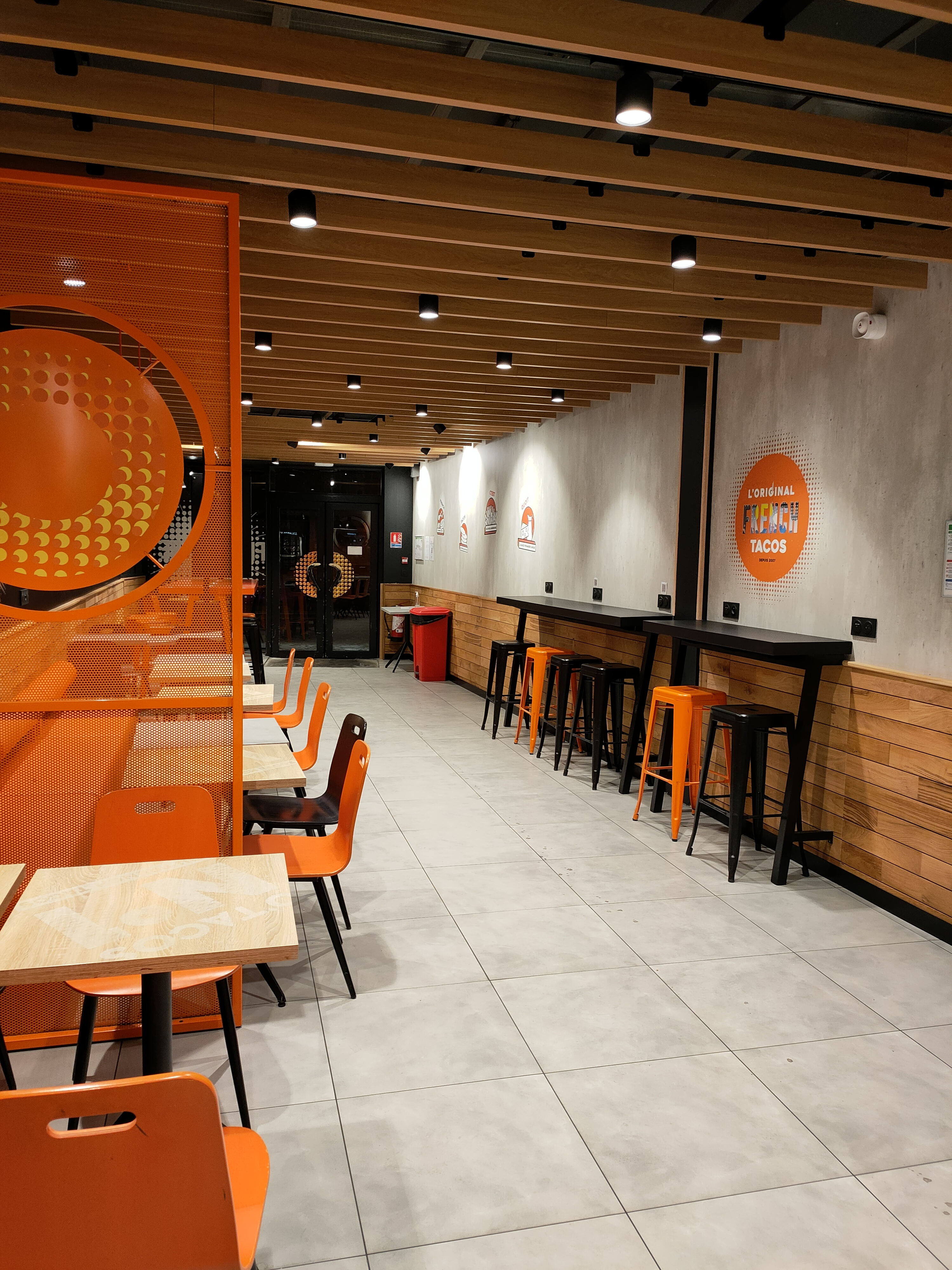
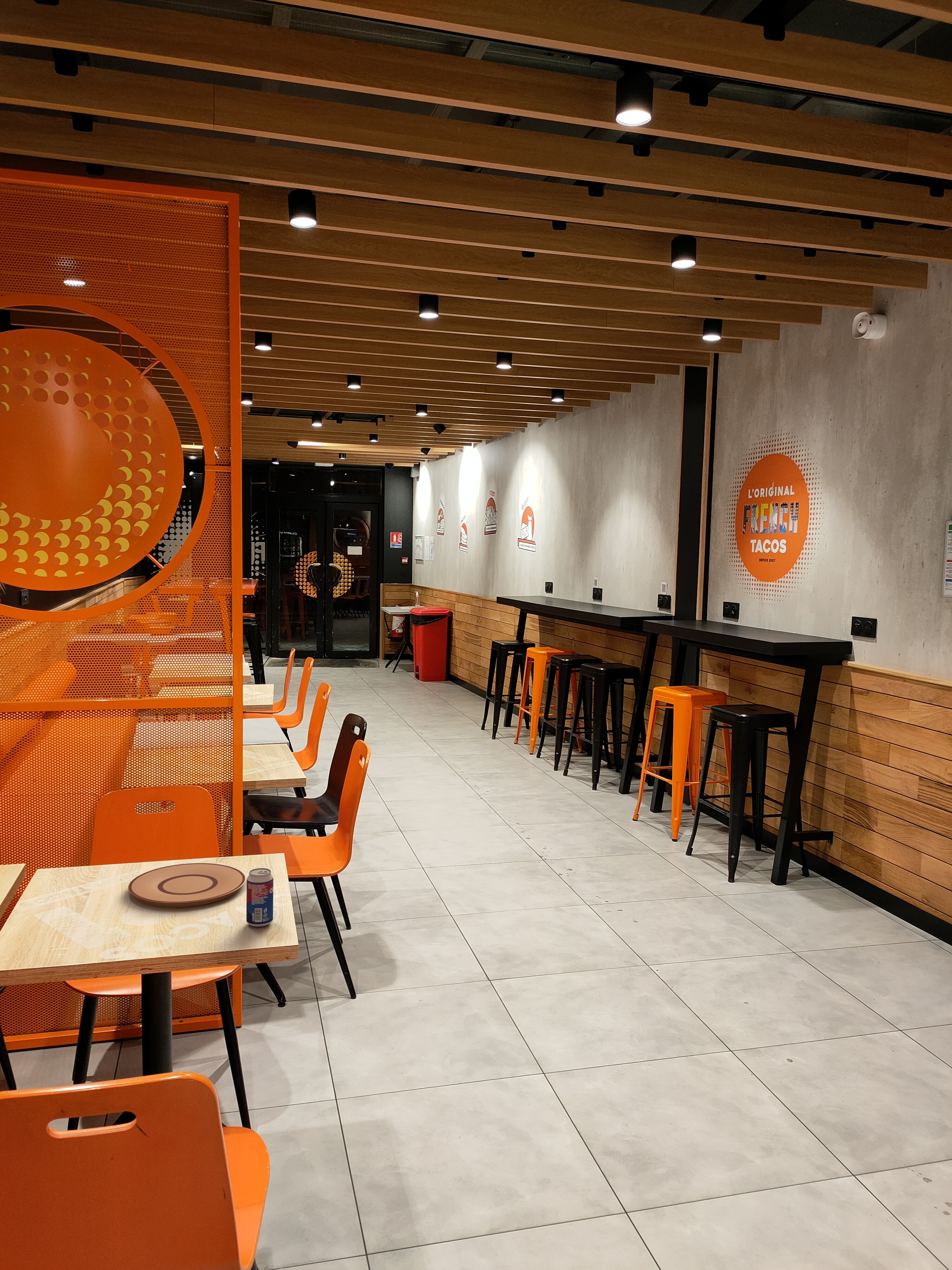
+ plate (188, 885)
+ beverage can (260, 897)
